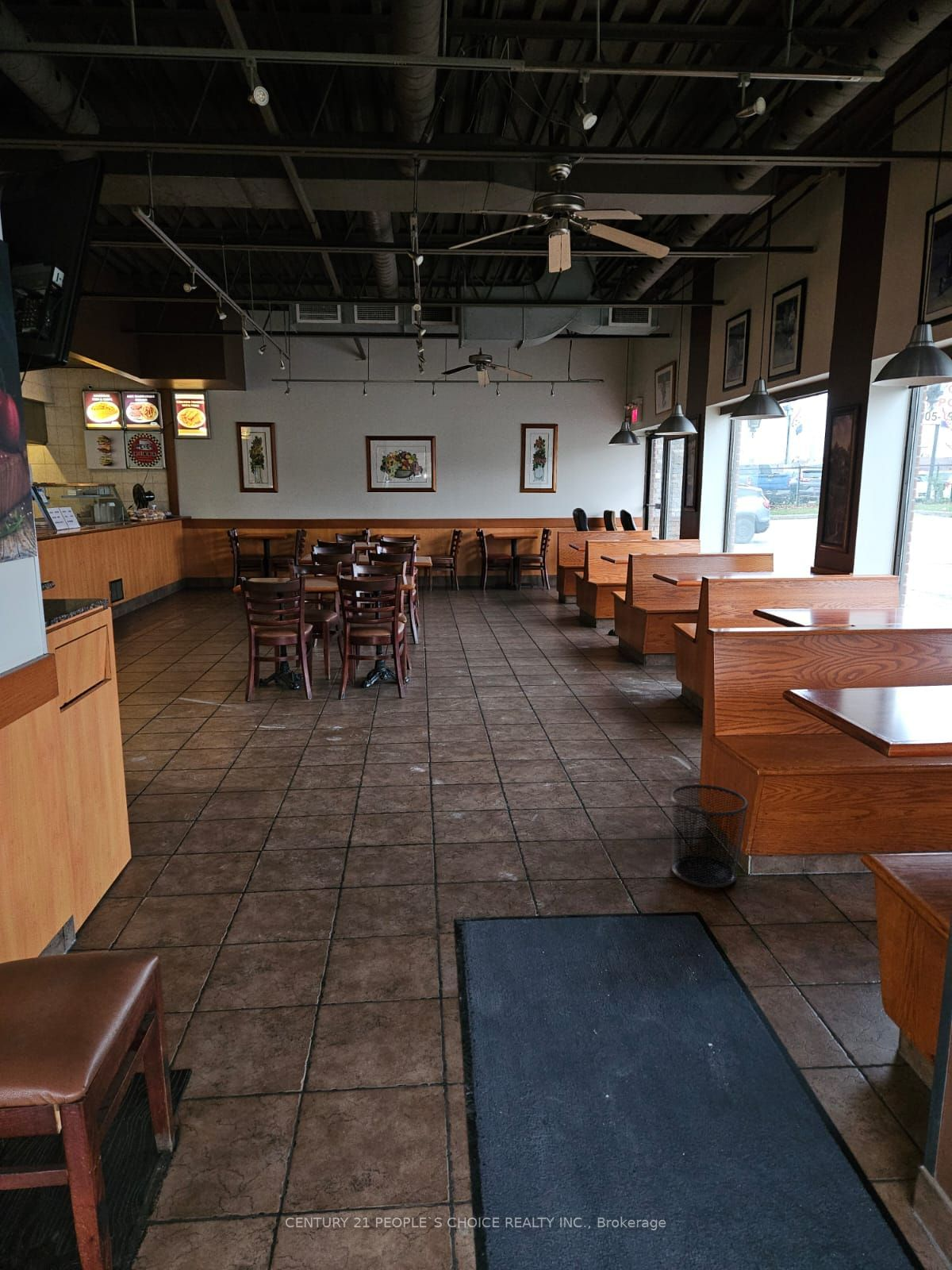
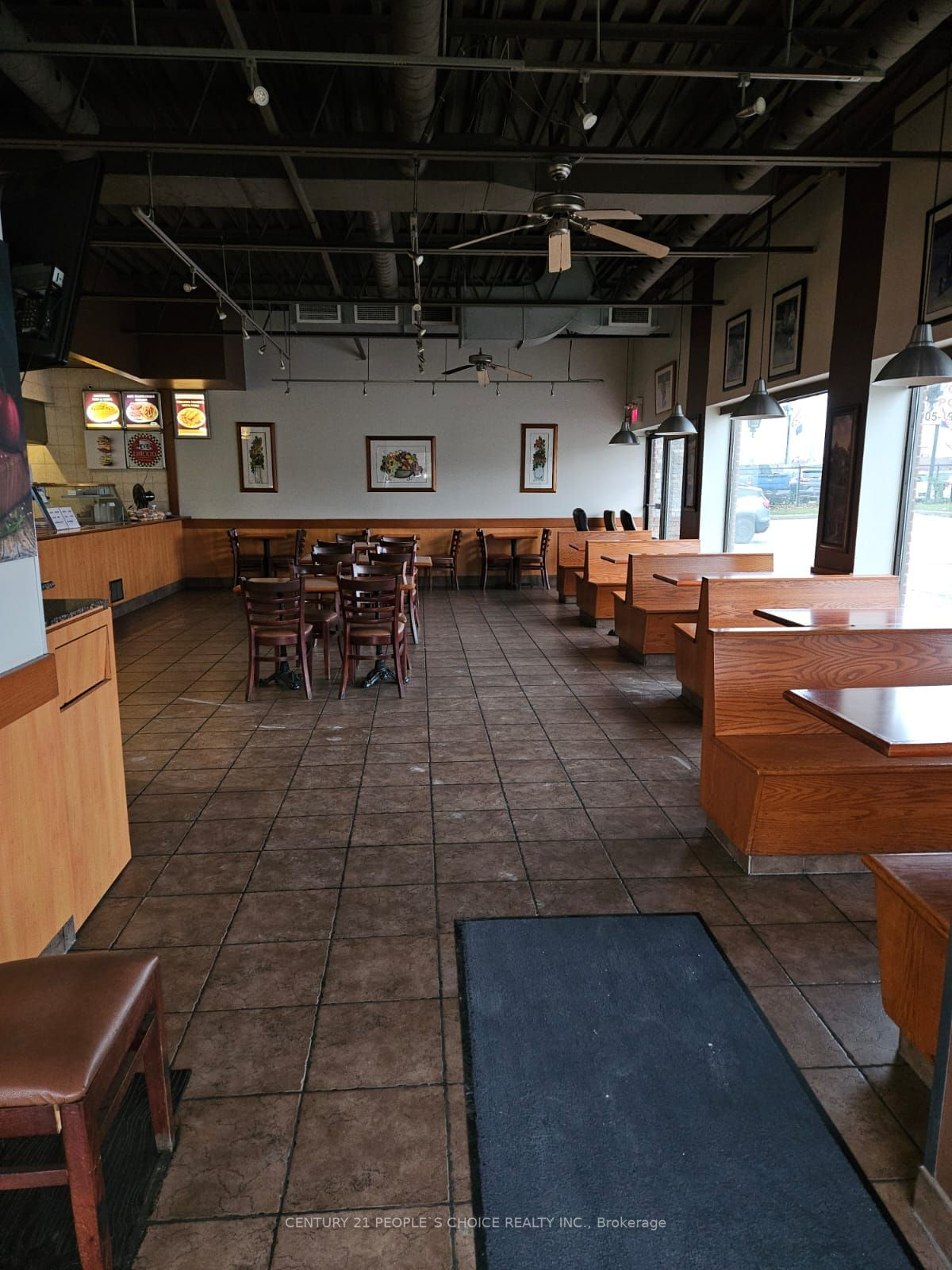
- waste bin (706, 835)
